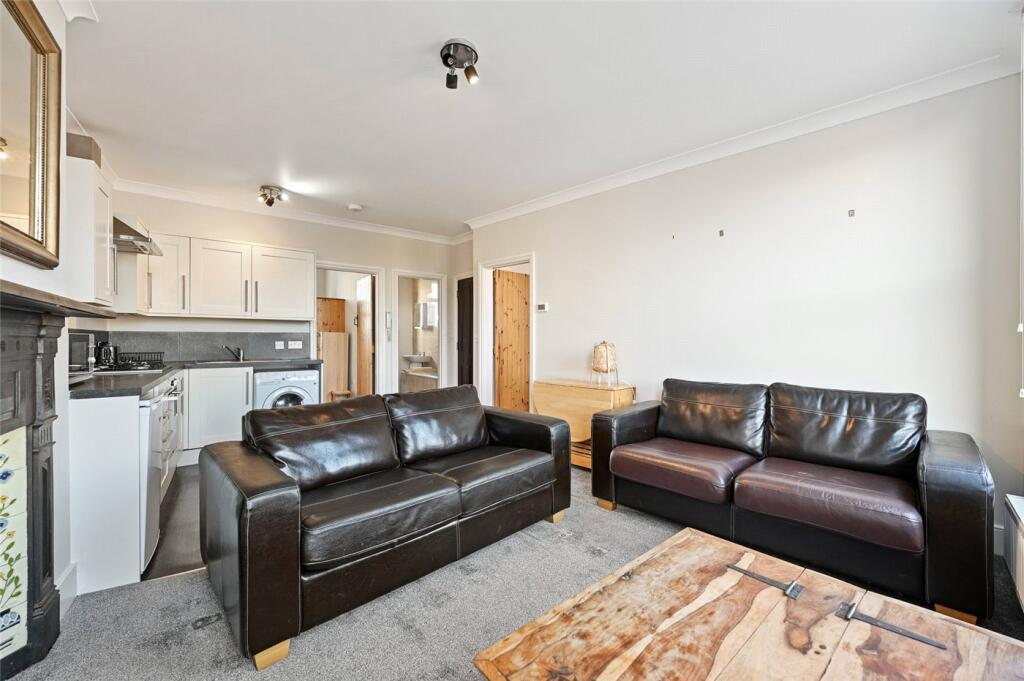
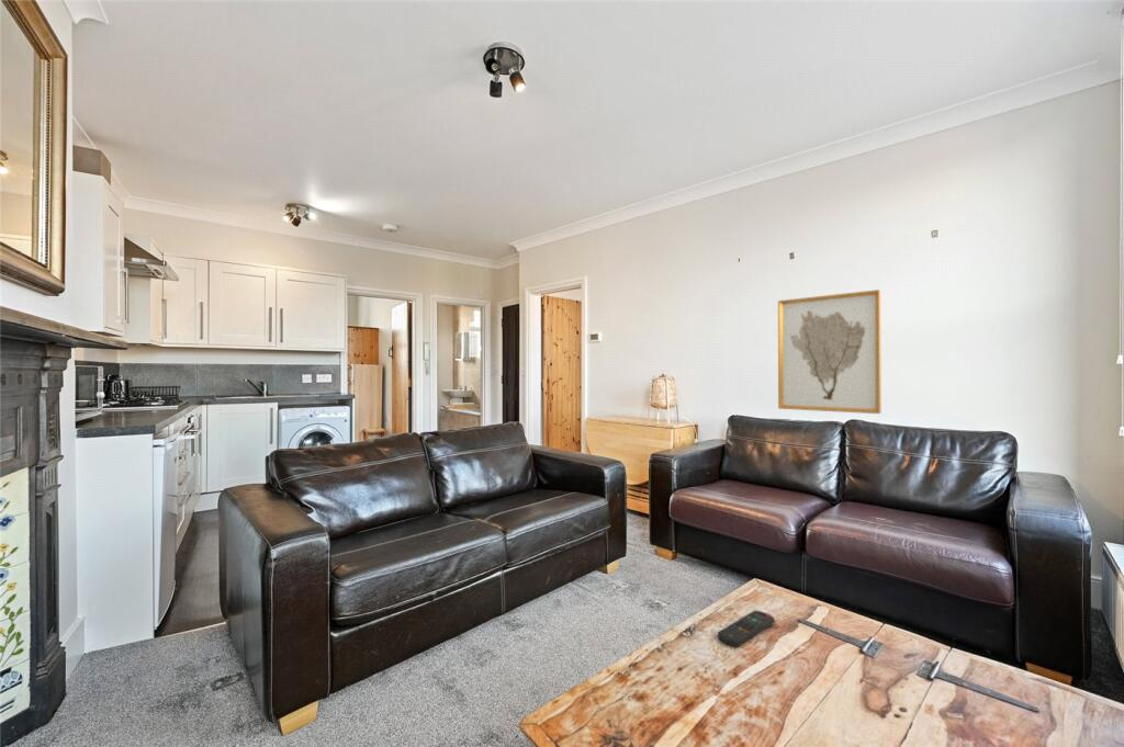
+ remote control (746, 626)
+ wall art (825, 353)
